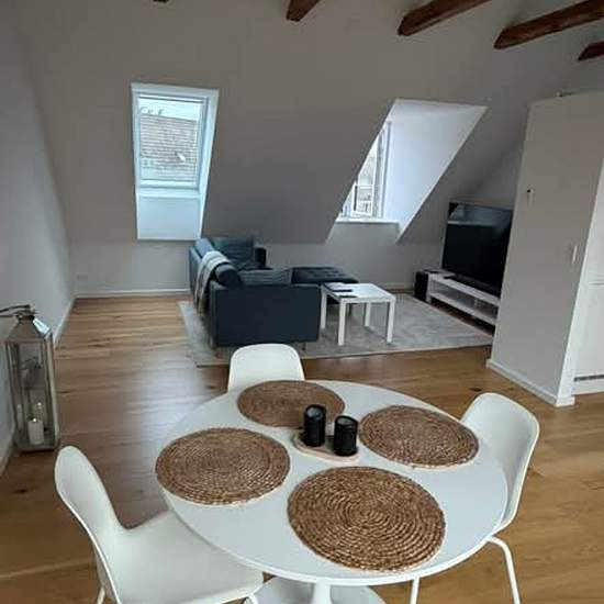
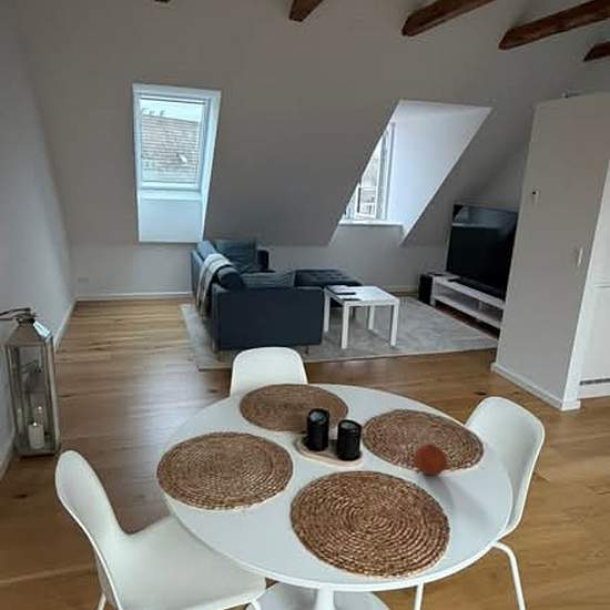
+ fruit (429, 458)
